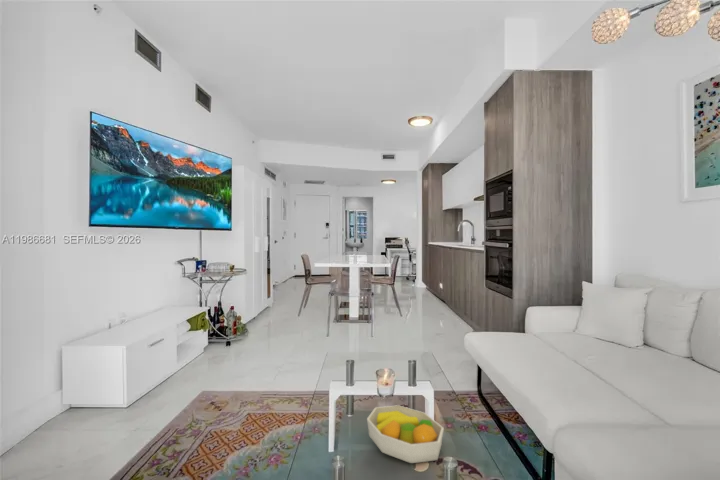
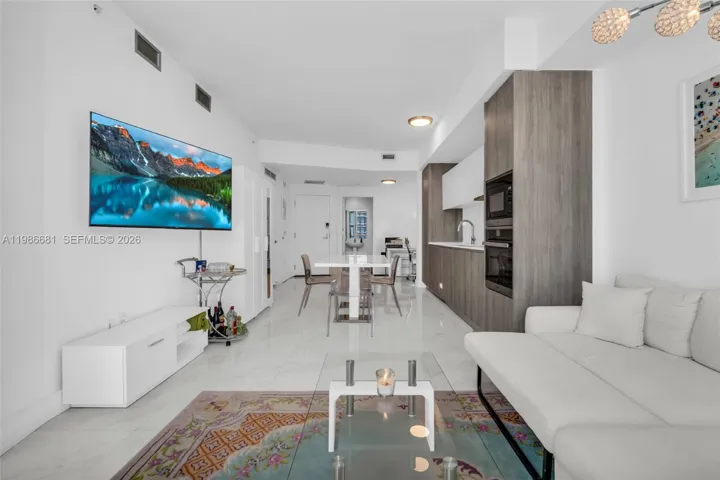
- fruit bowl (404, 429)
